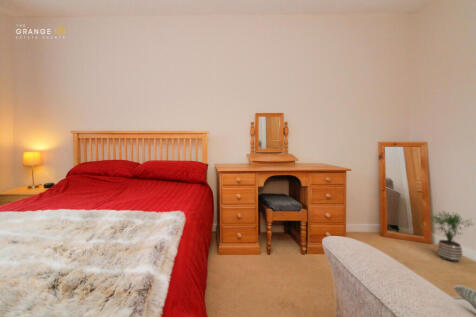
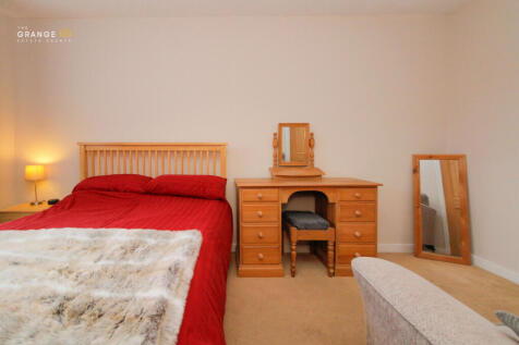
- potted plant (447, 234)
